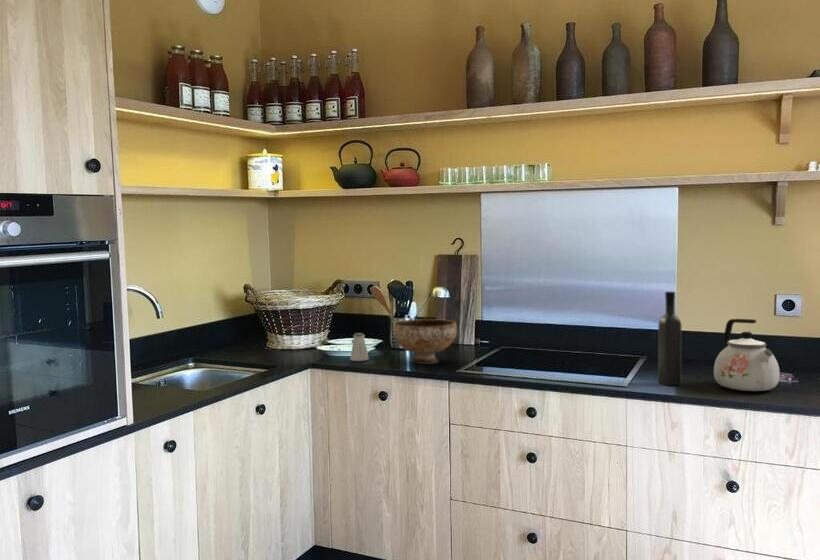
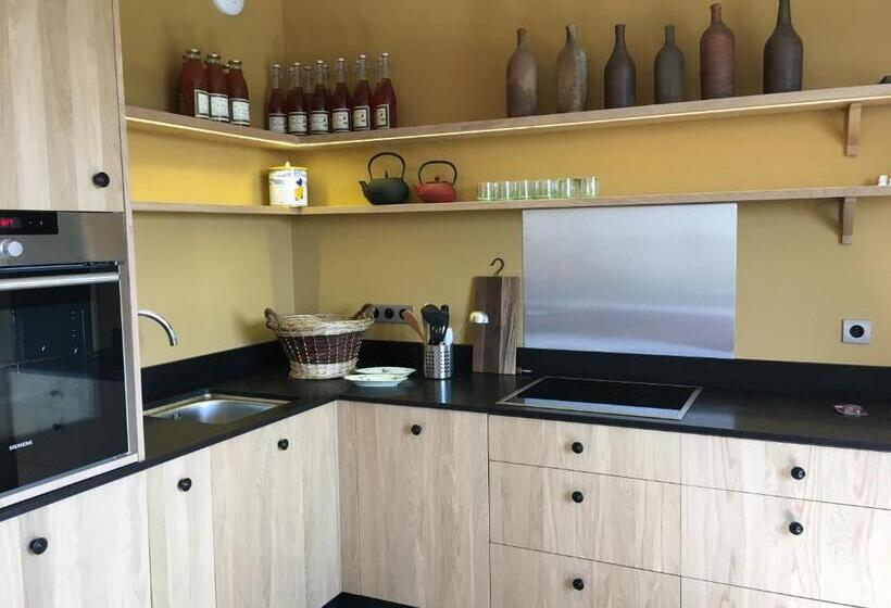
- bowl (425, 341)
- wine bottle (669, 337)
- saltshaker (359, 346)
- kettle (747, 353)
